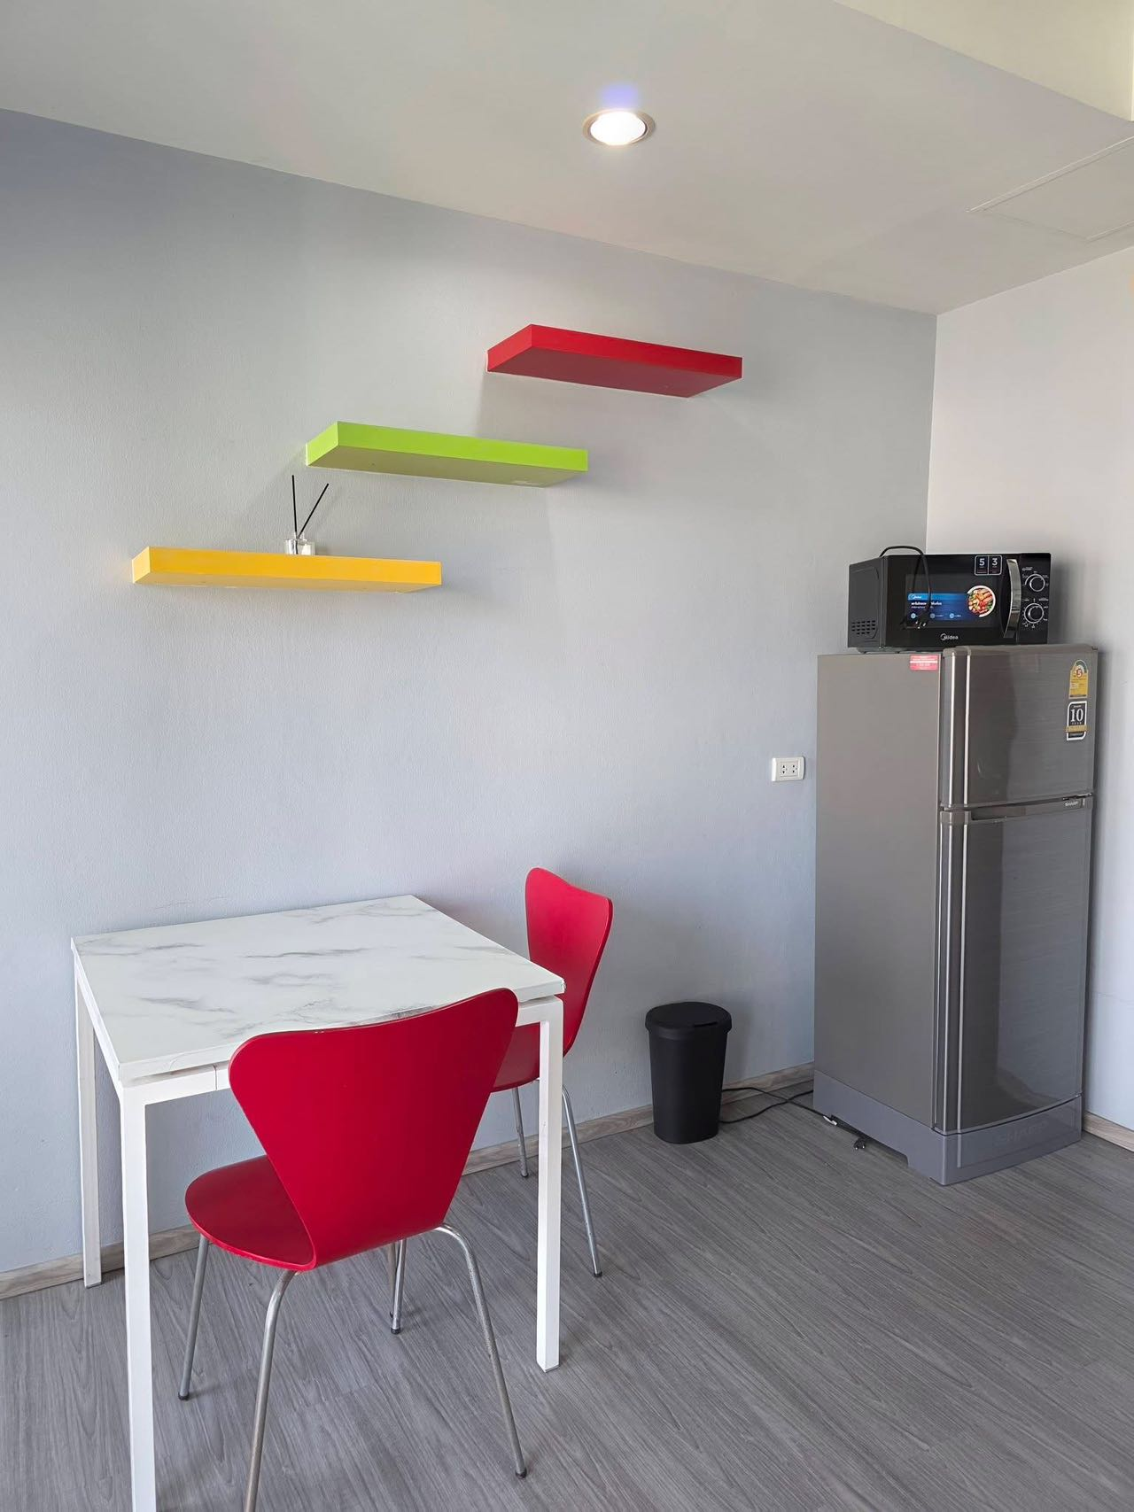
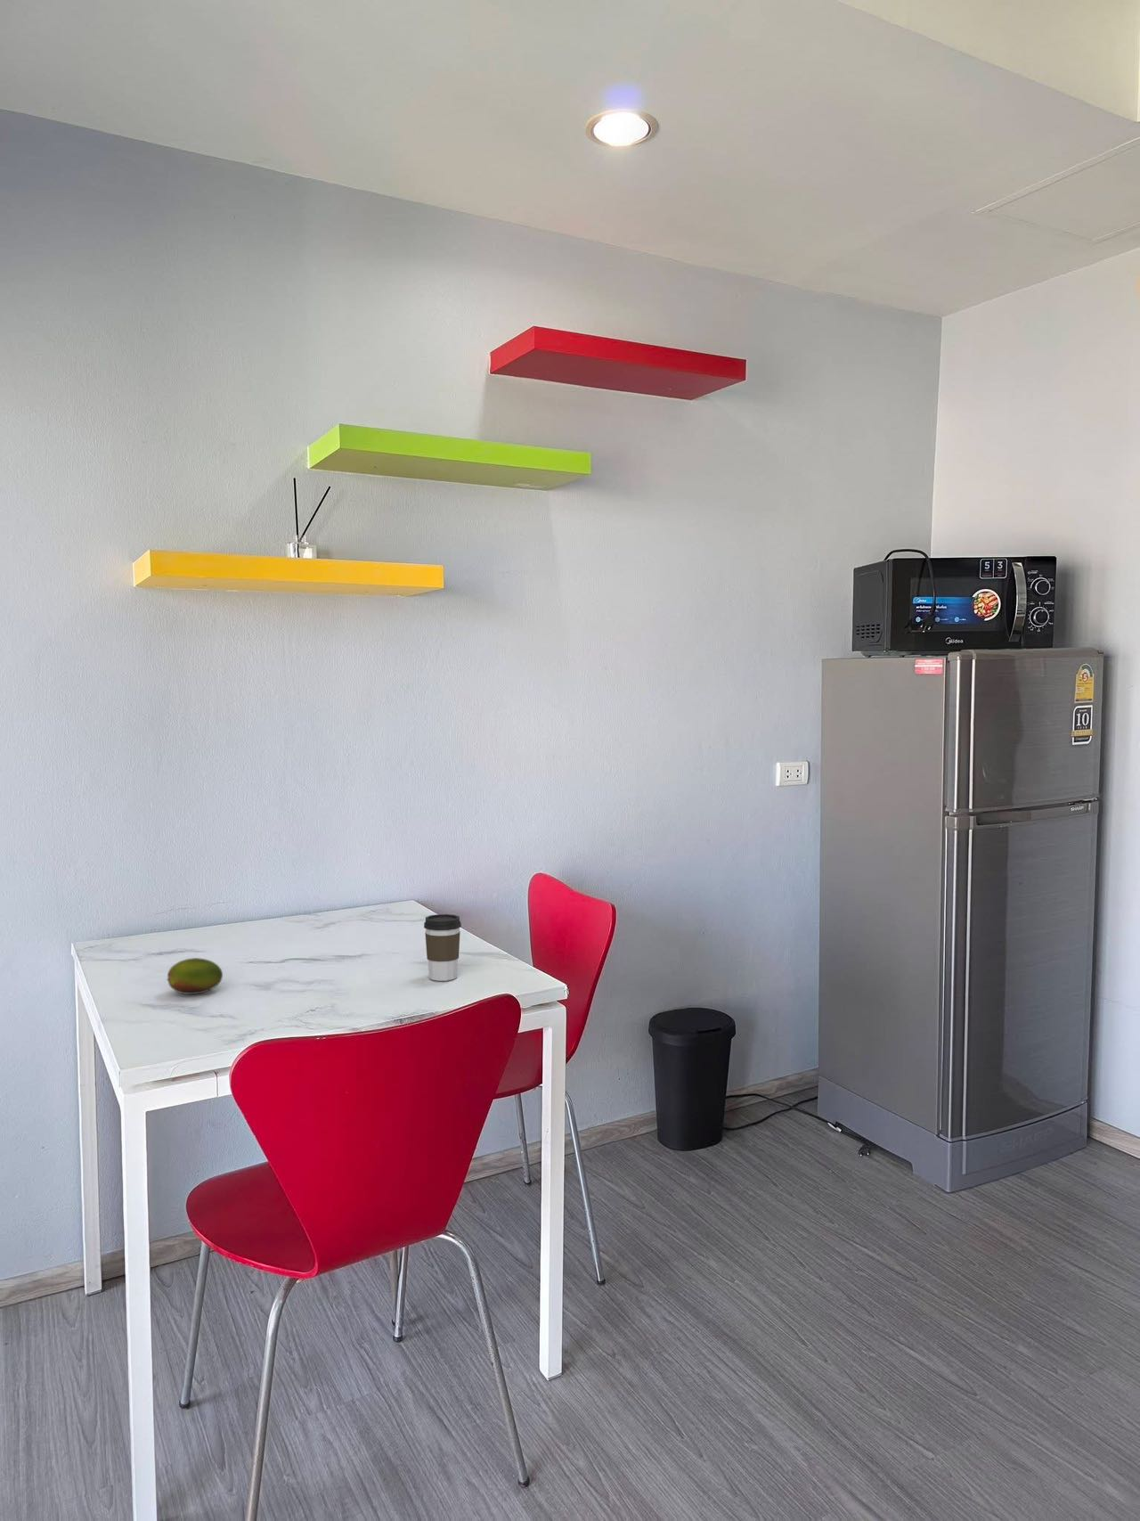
+ fruit (194, 976)
+ coffee cup (443, 947)
